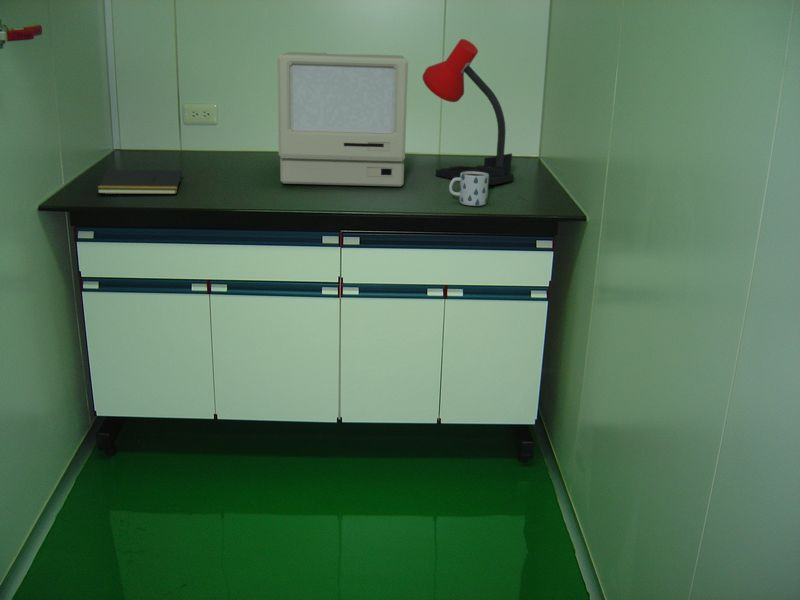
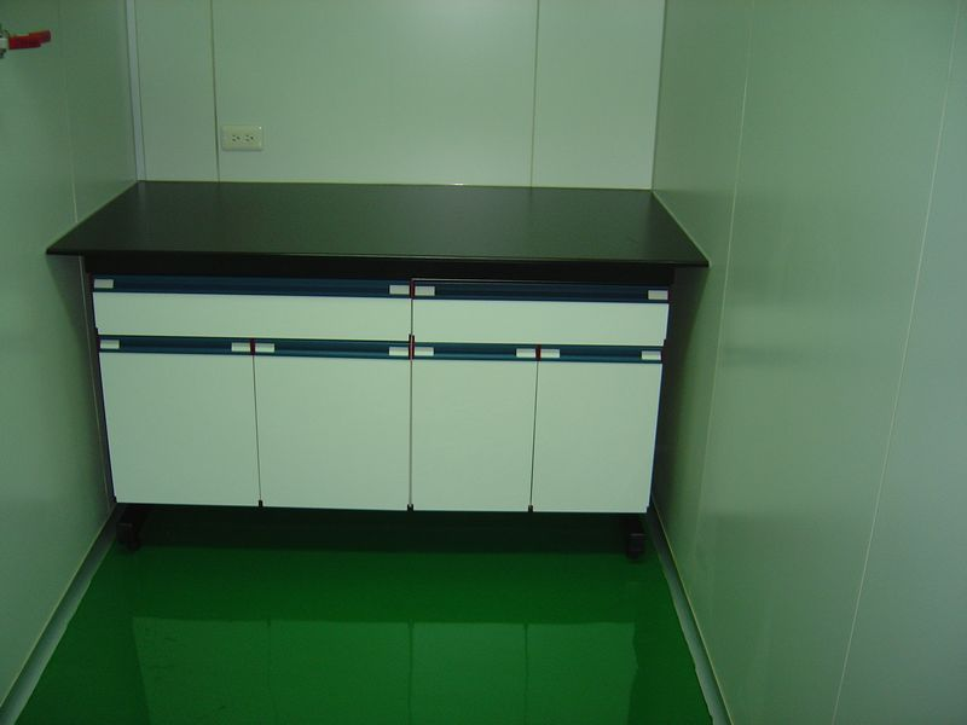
- mug (468, 188)
- notepad (141, 181)
- computer monitor (344, 117)
- desk lamp (459, 99)
